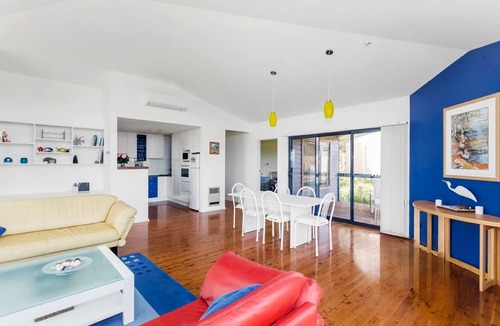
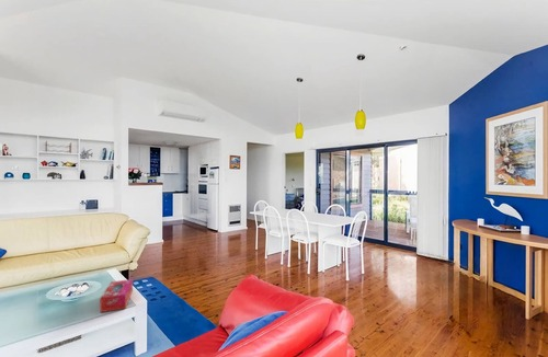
+ tissue box (117, 293)
